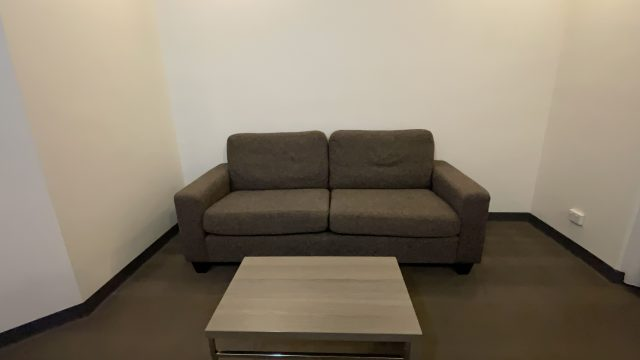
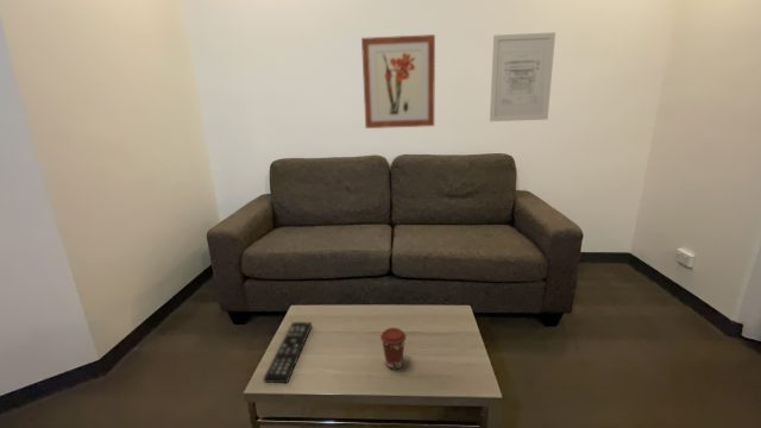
+ wall art (521, 78)
+ wall art (398, 83)
+ coffee cup (394, 348)
+ remote control (290, 347)
